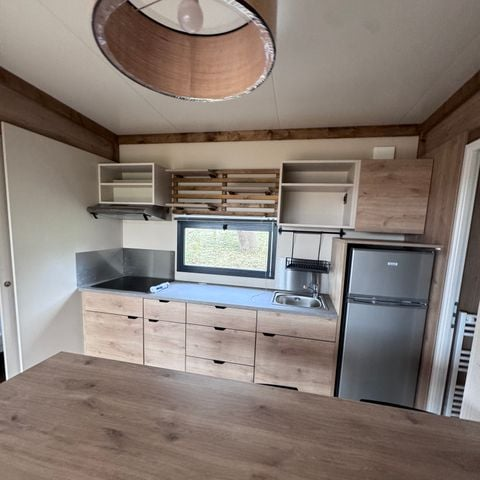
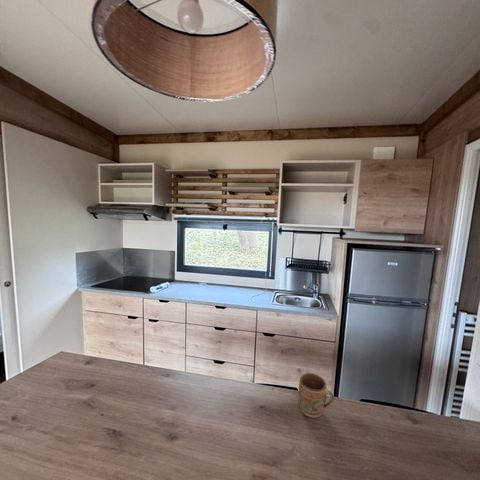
+ mug (313, 396)
